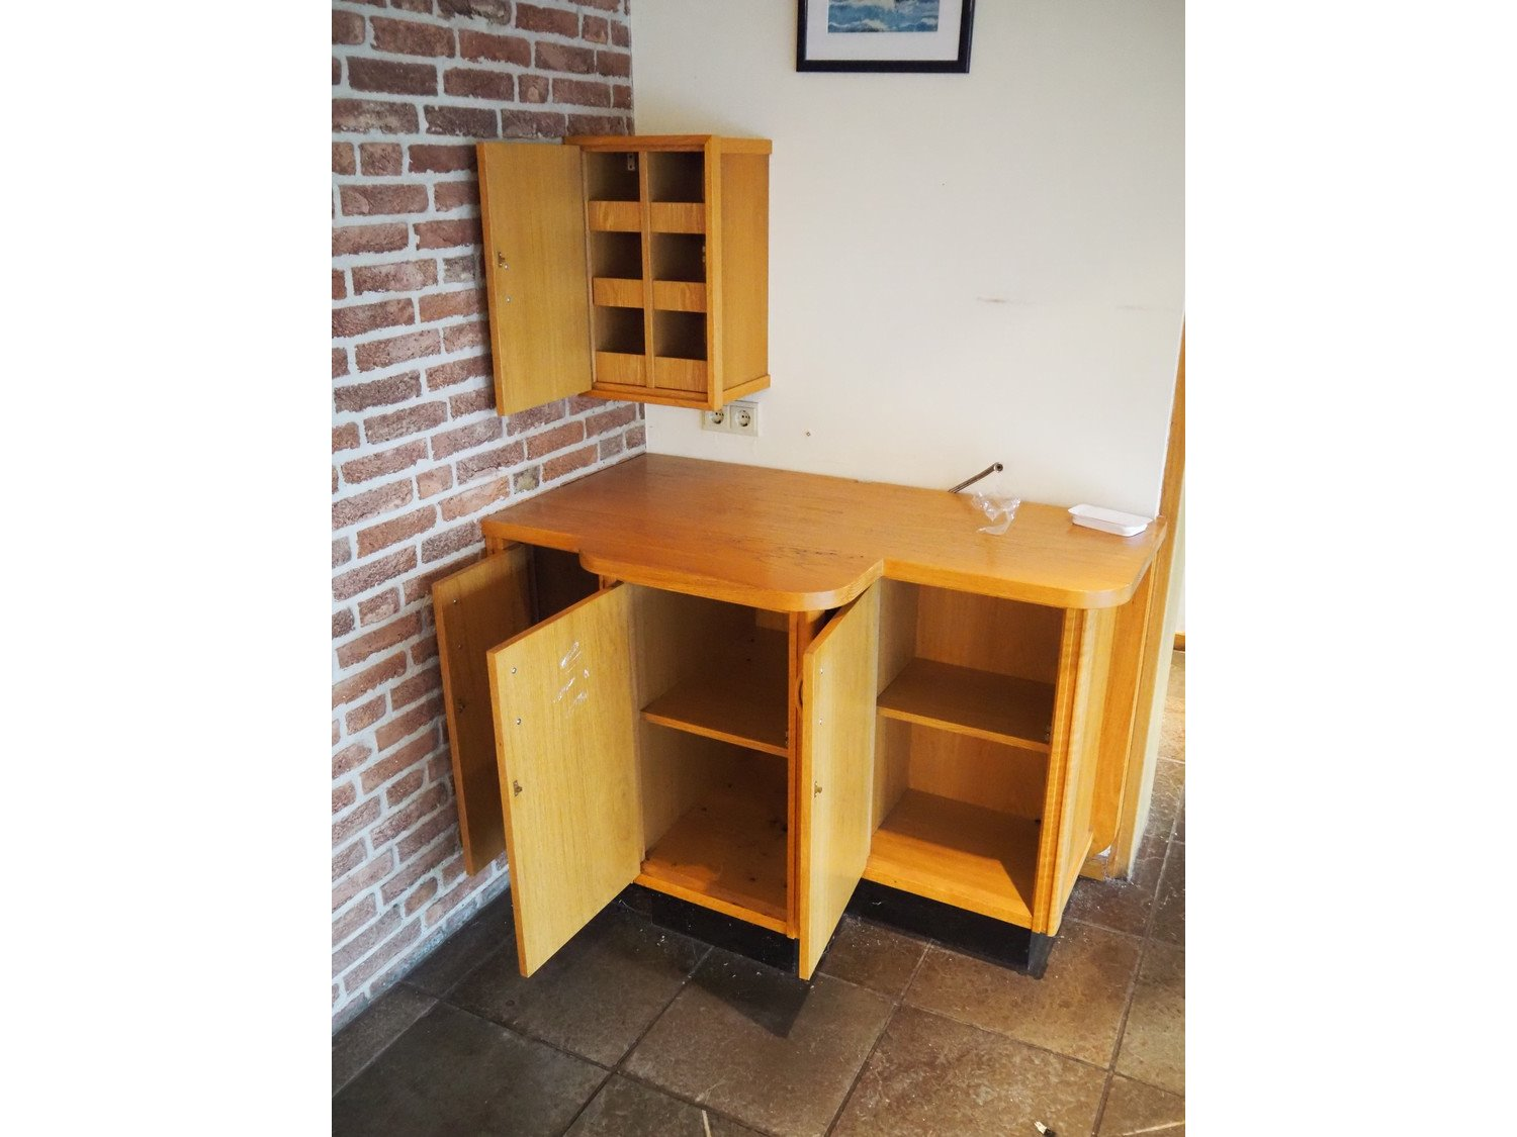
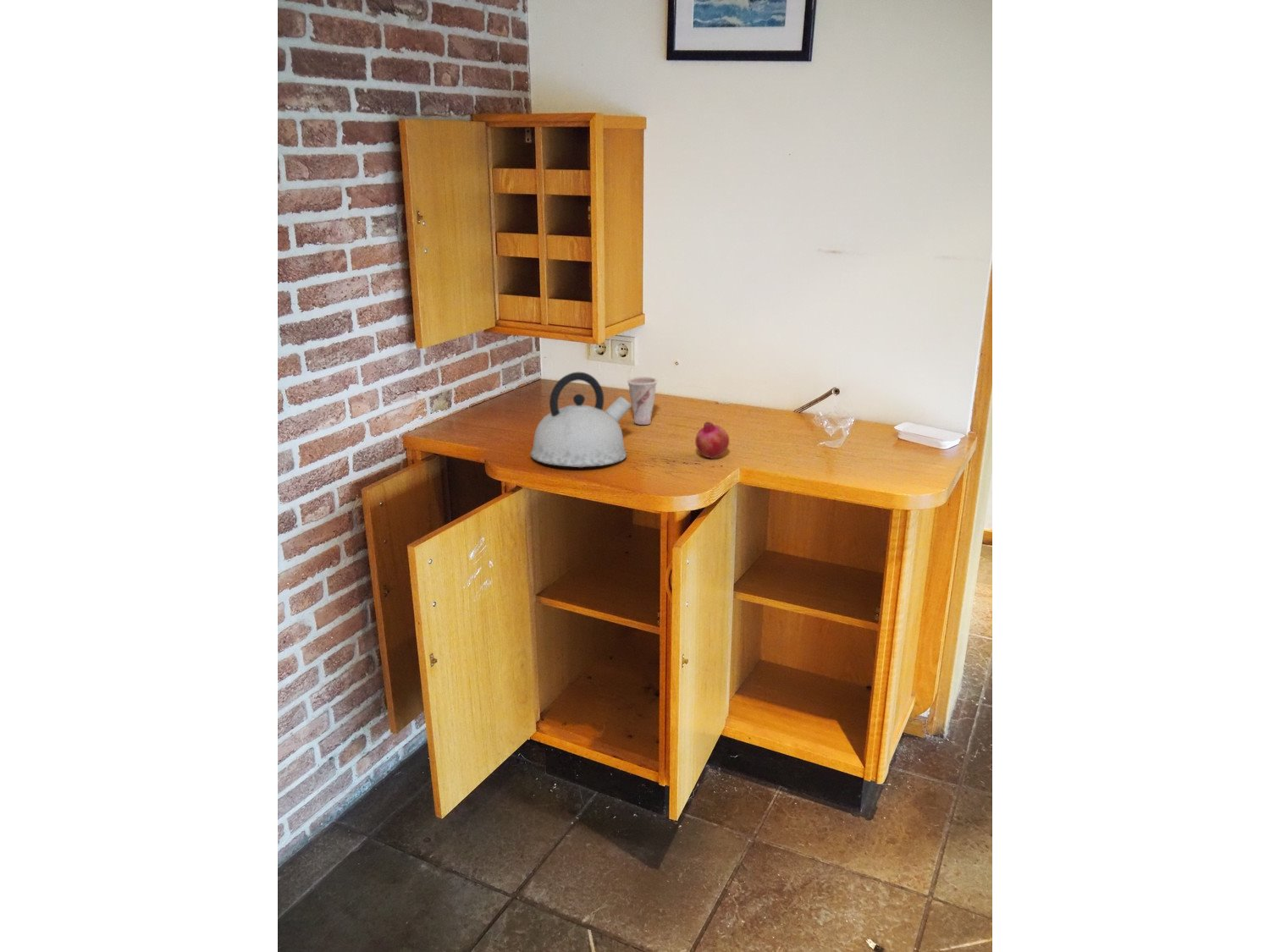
+ cup (642, 401)
+ kettle (583, 414)
+ fruit (712, 438)
